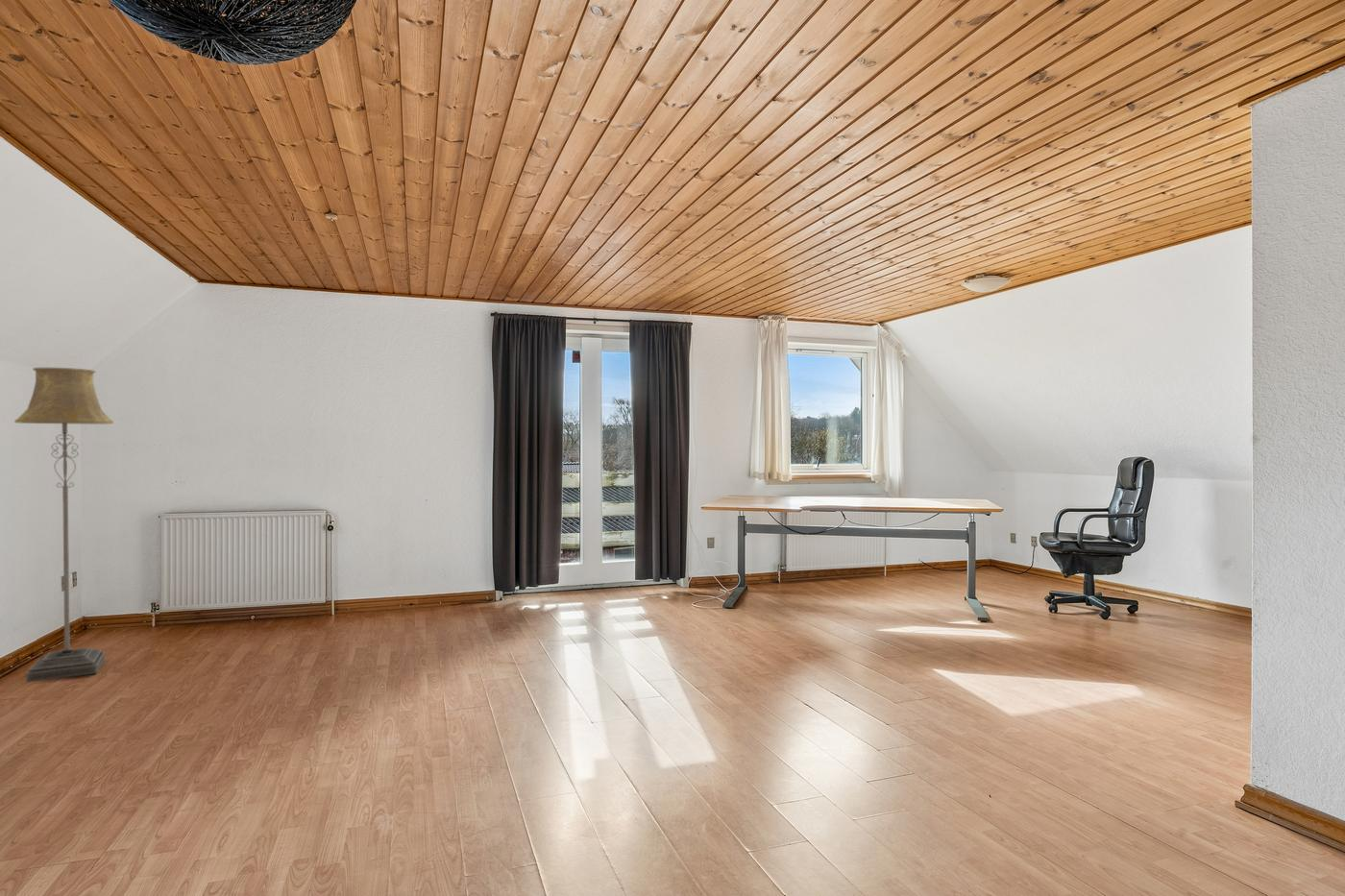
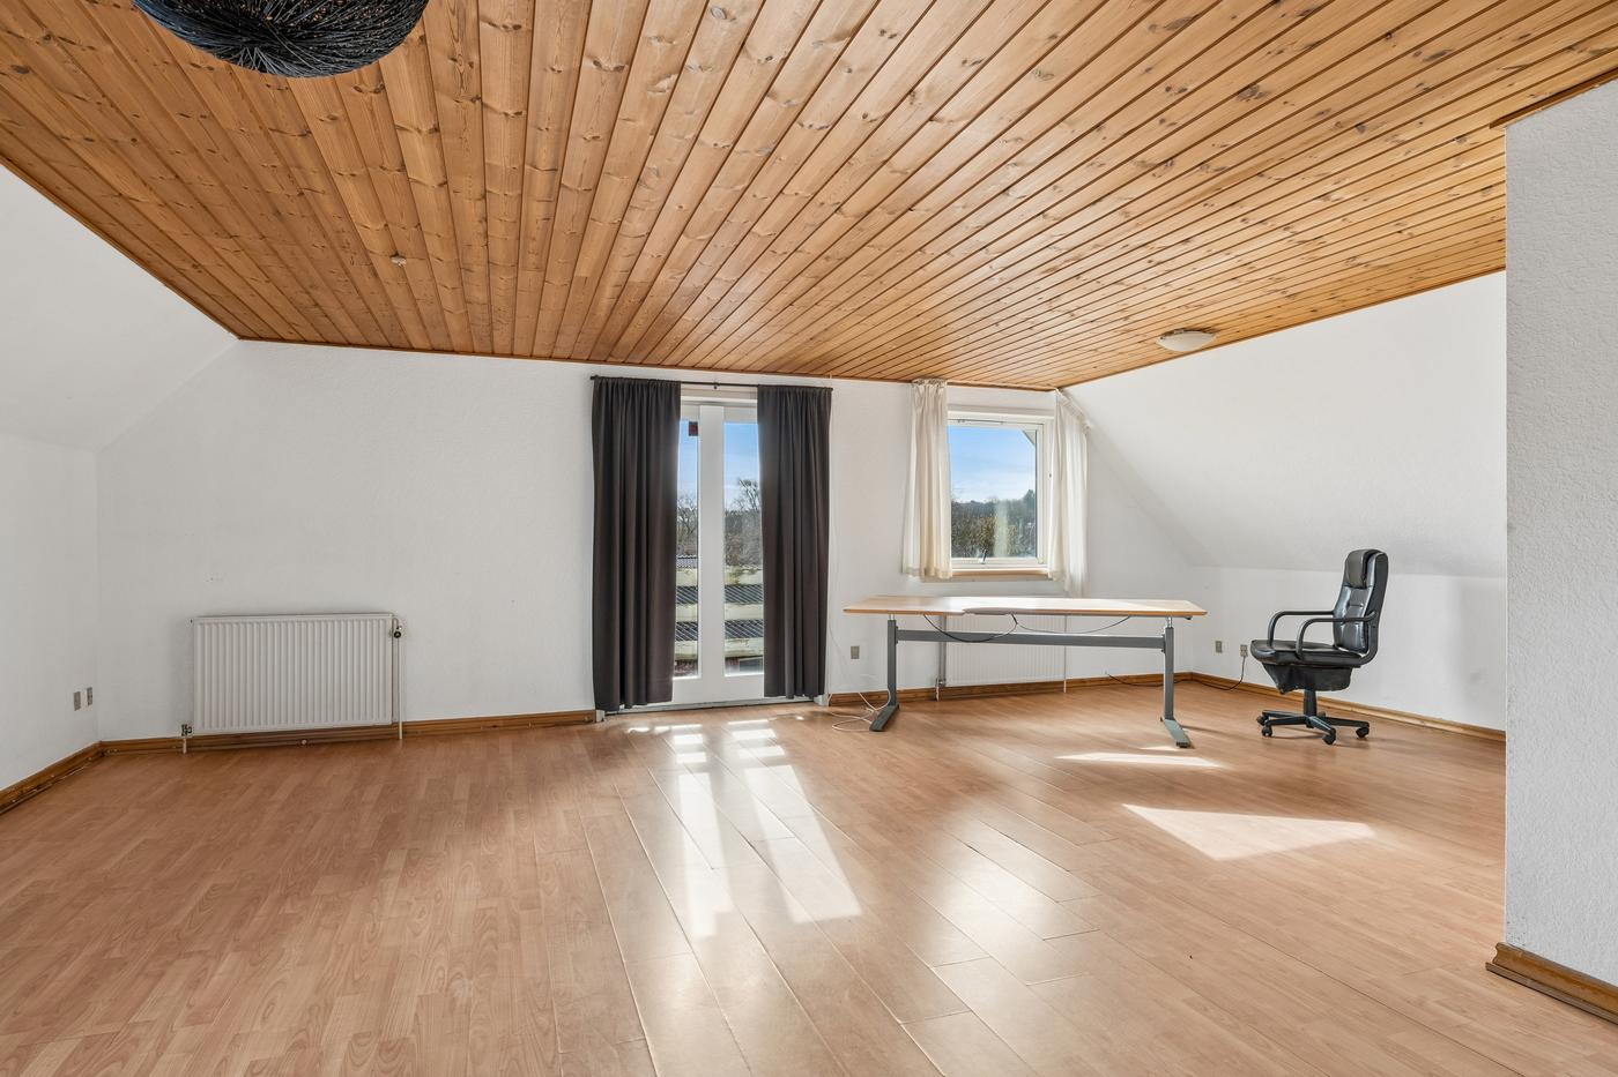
- floor lamp (66, 520)
